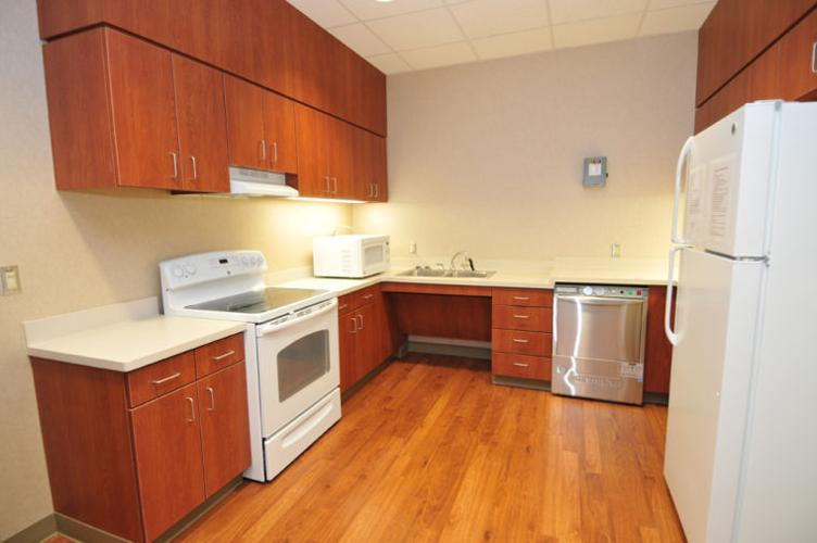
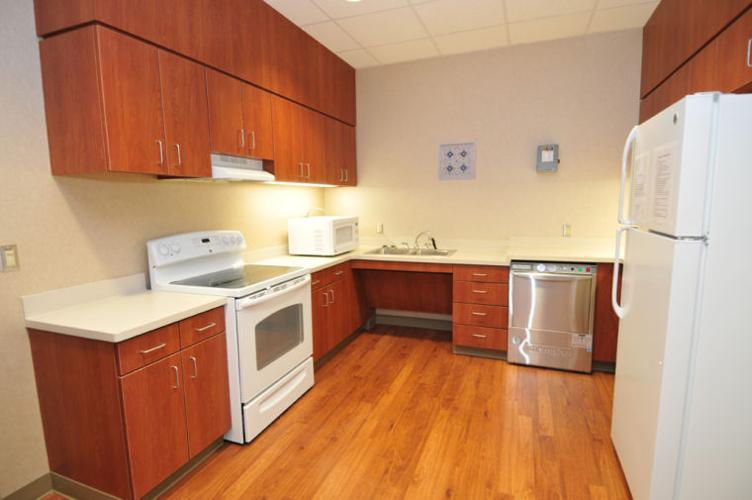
+ wall art (456, 160)
